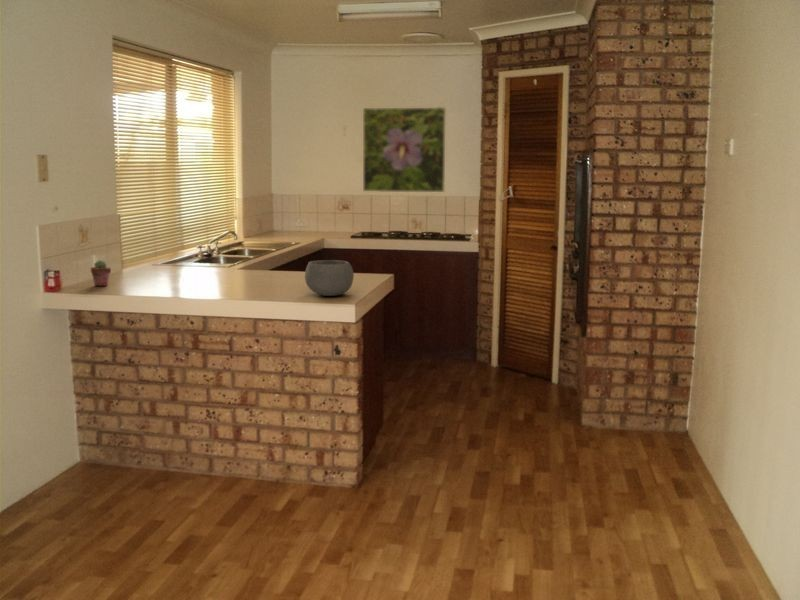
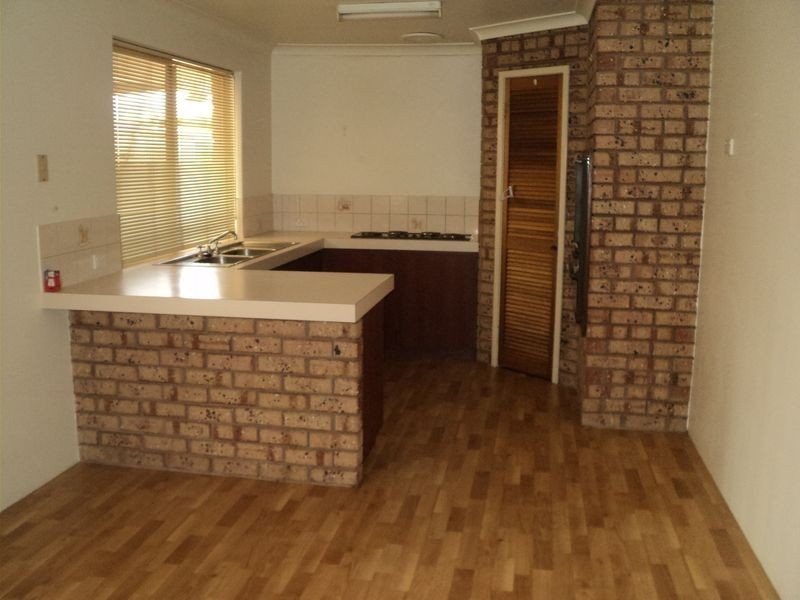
- potted succulent (100, 272)
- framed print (403, 150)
- bowl (329, 278)
